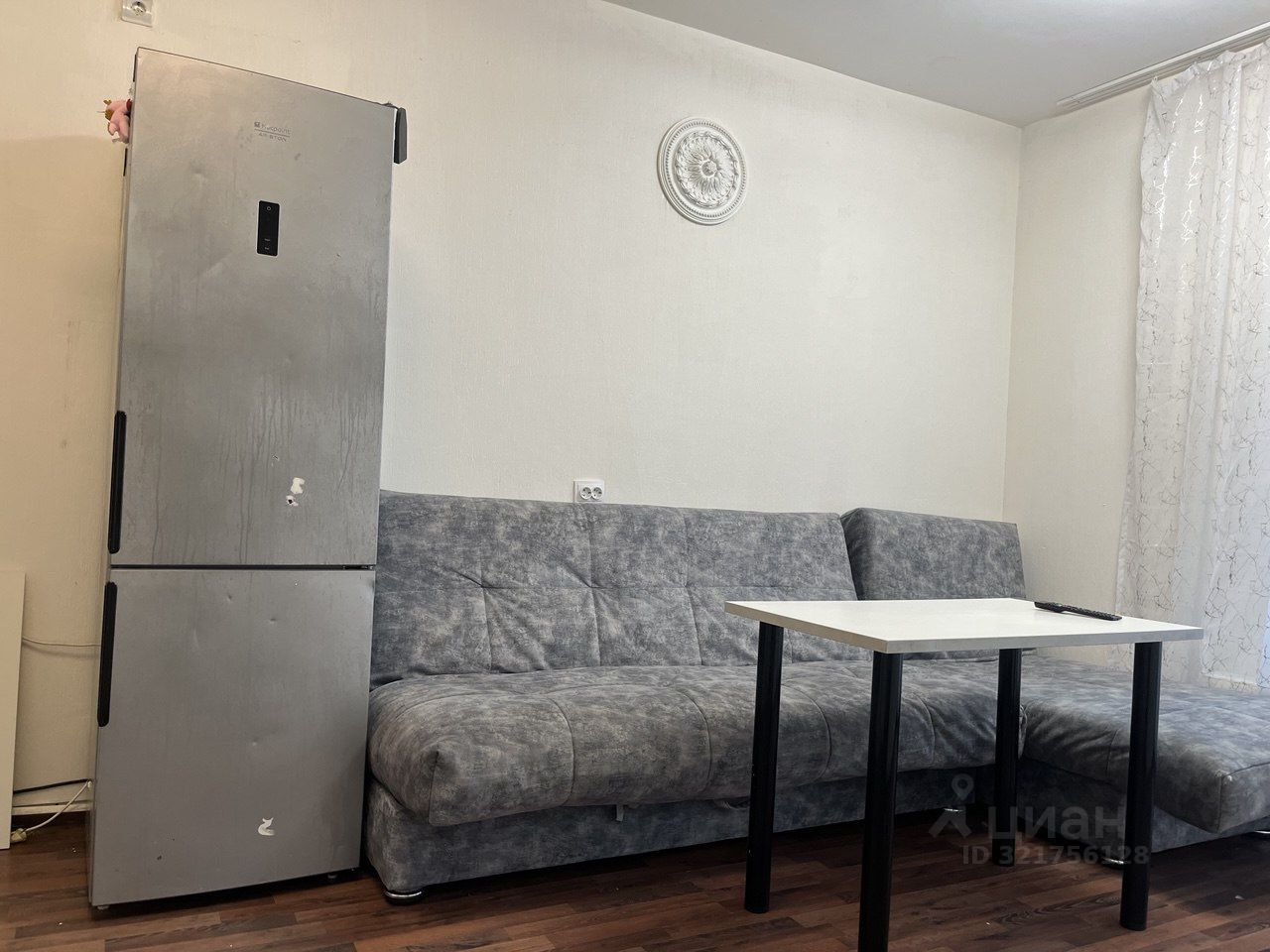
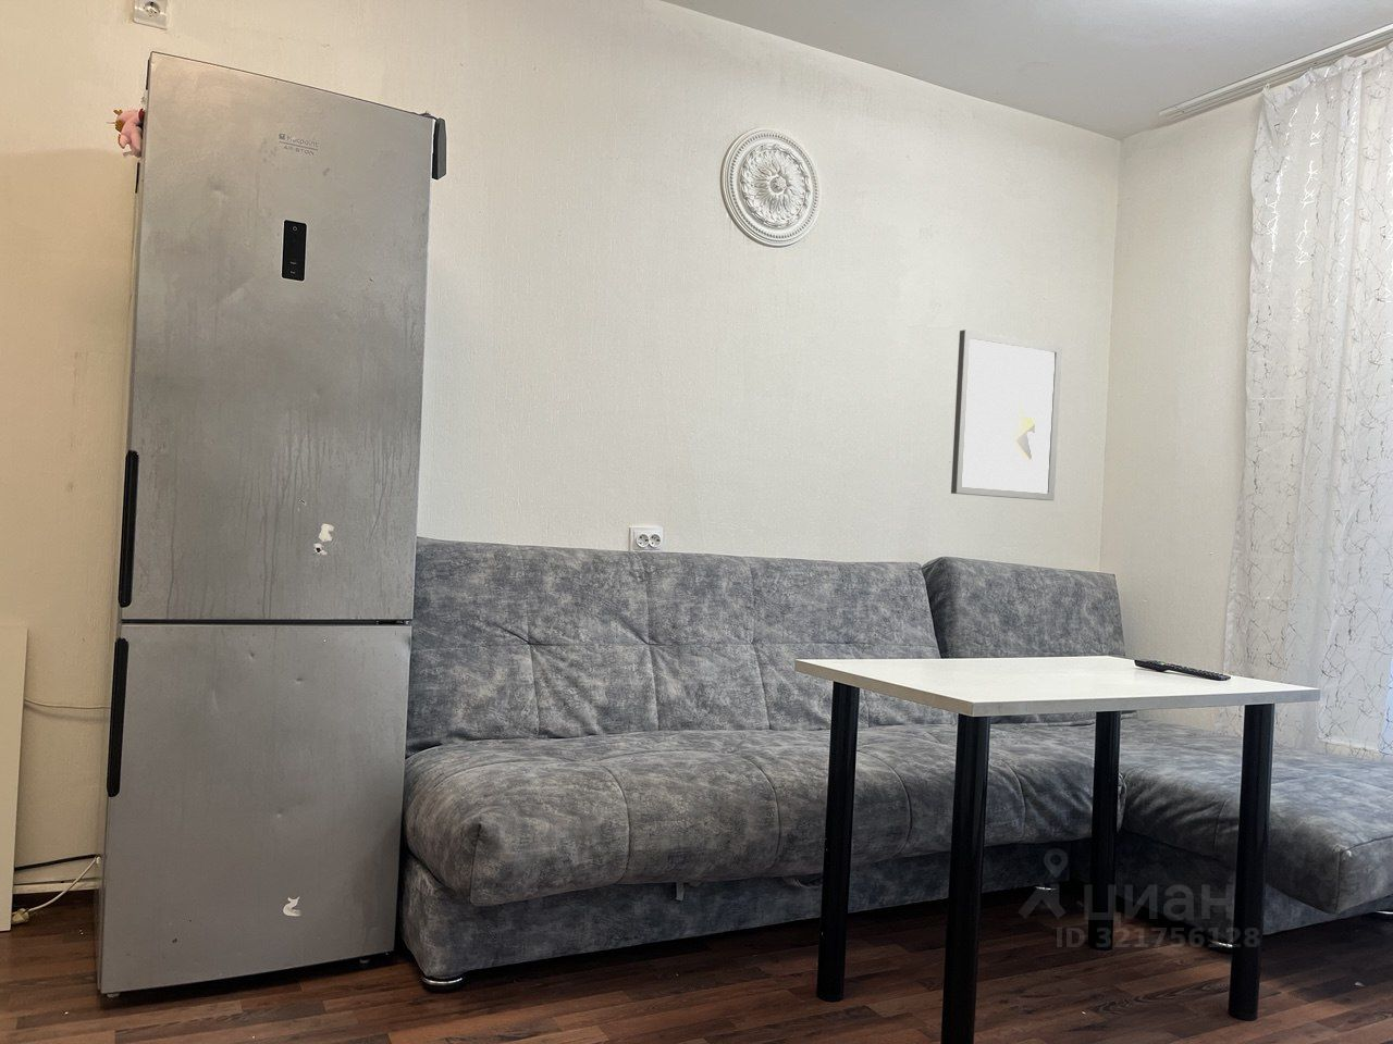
+ wall art (1008, 418)
